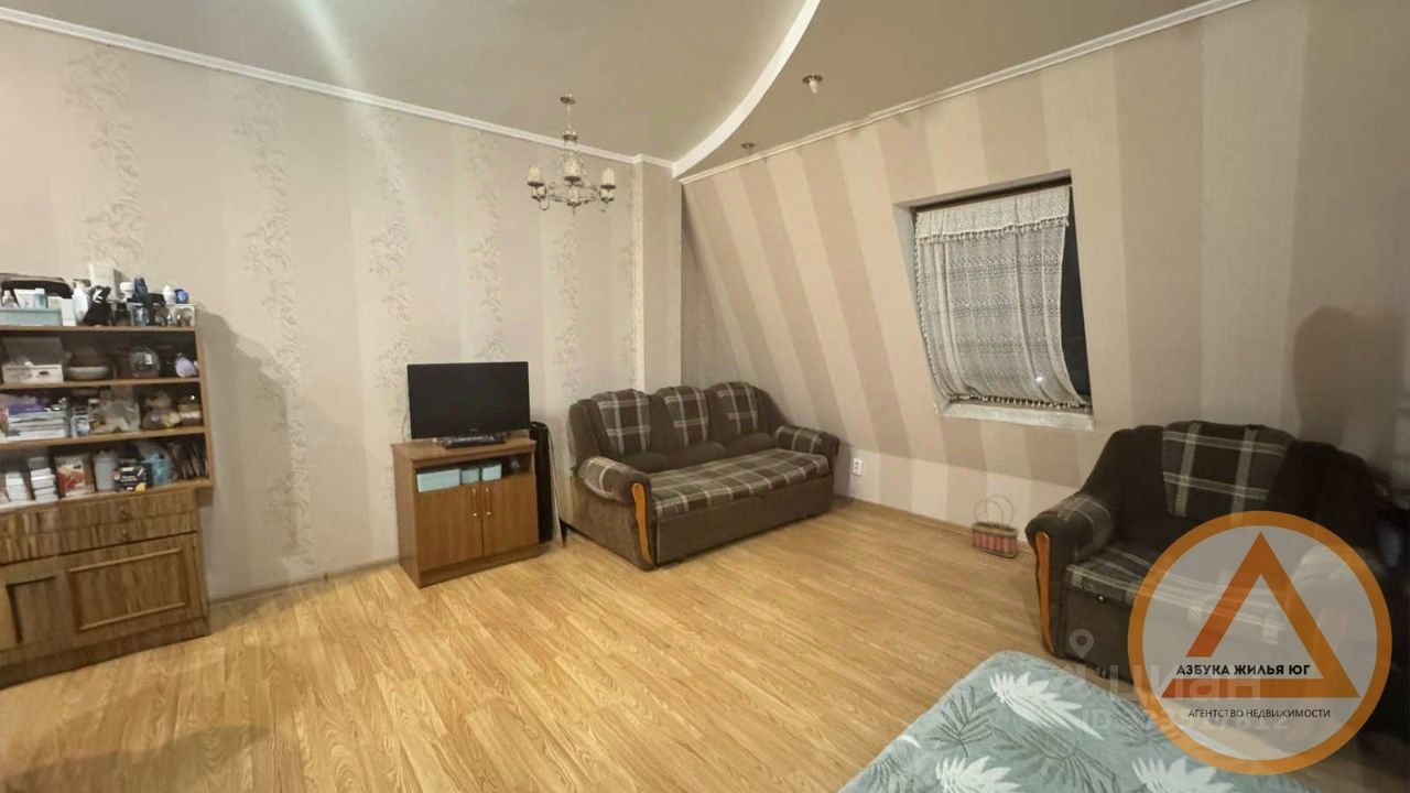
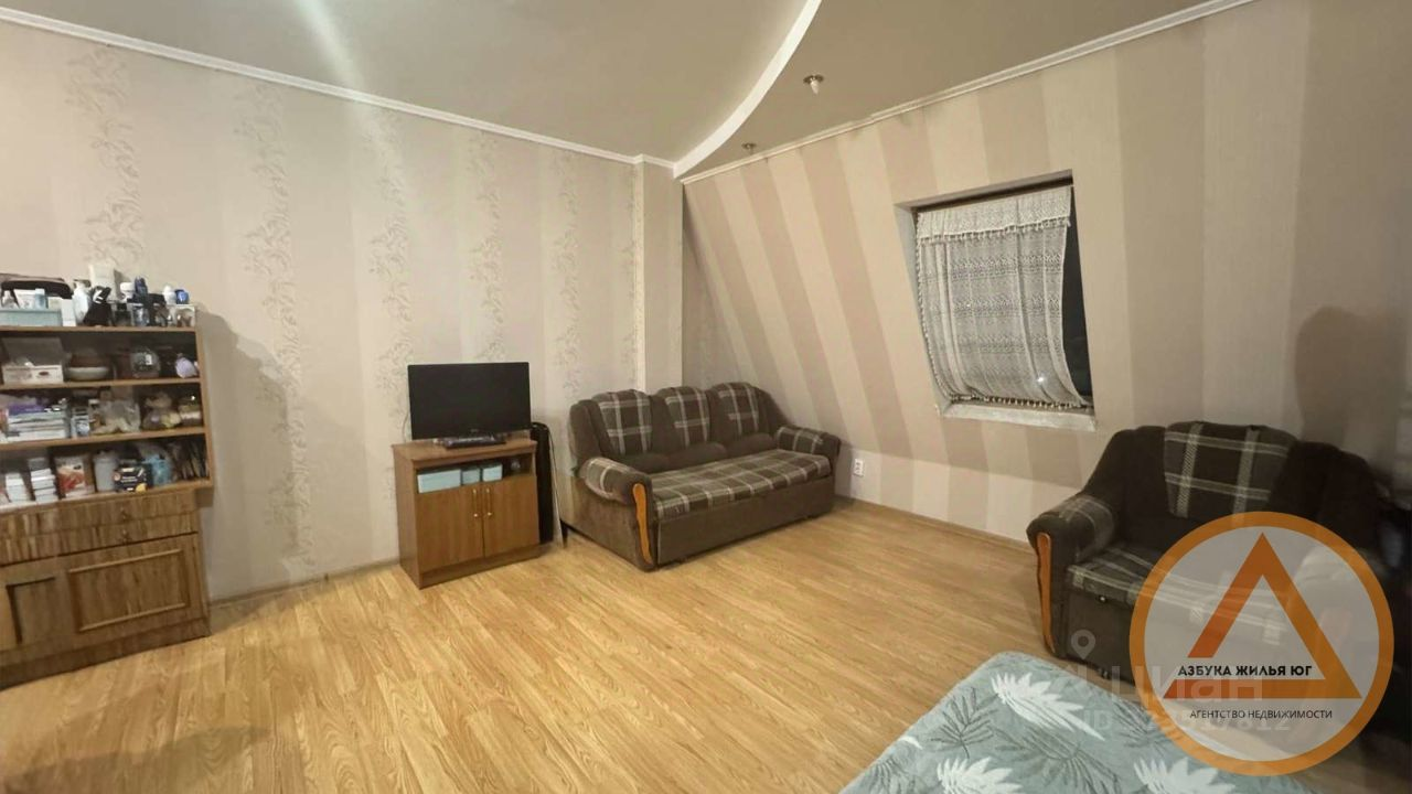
- chandelier (571, 153)
- basket (995, 523)
